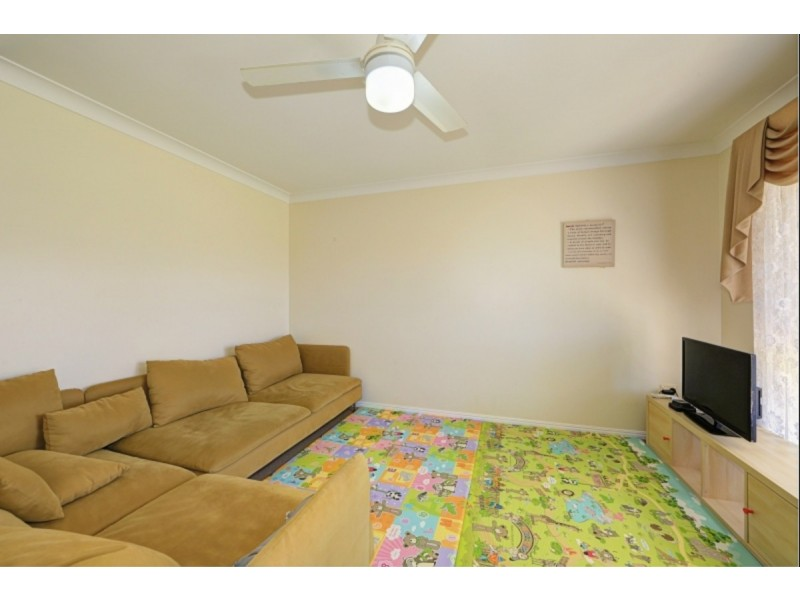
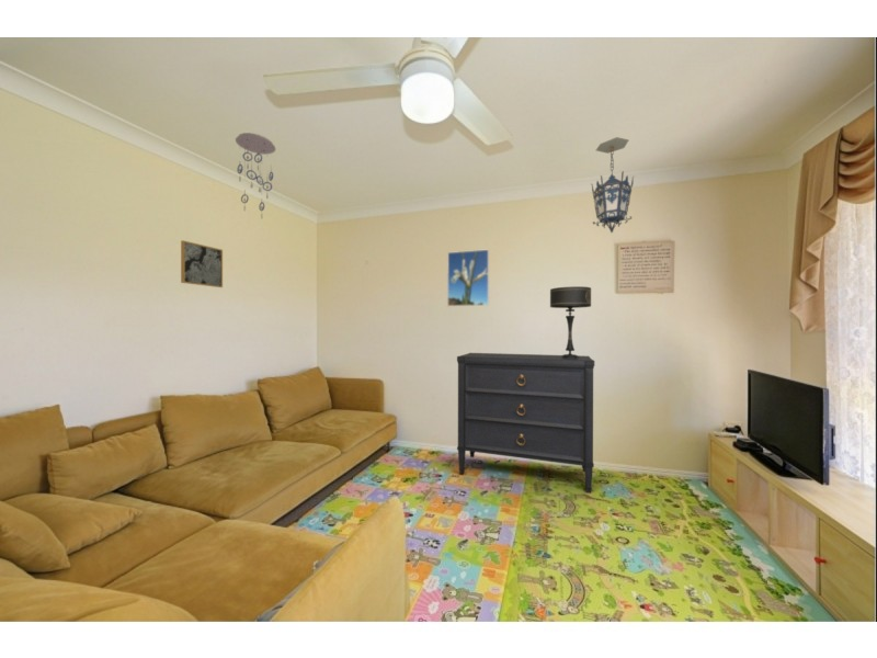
+ dresser (523, 413)
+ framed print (467, 279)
+ hanging lantern (612, 189)
+ wall art (203, 264)
+ ceiling mobile (255, 178)
+ table lamp (570, 322)
